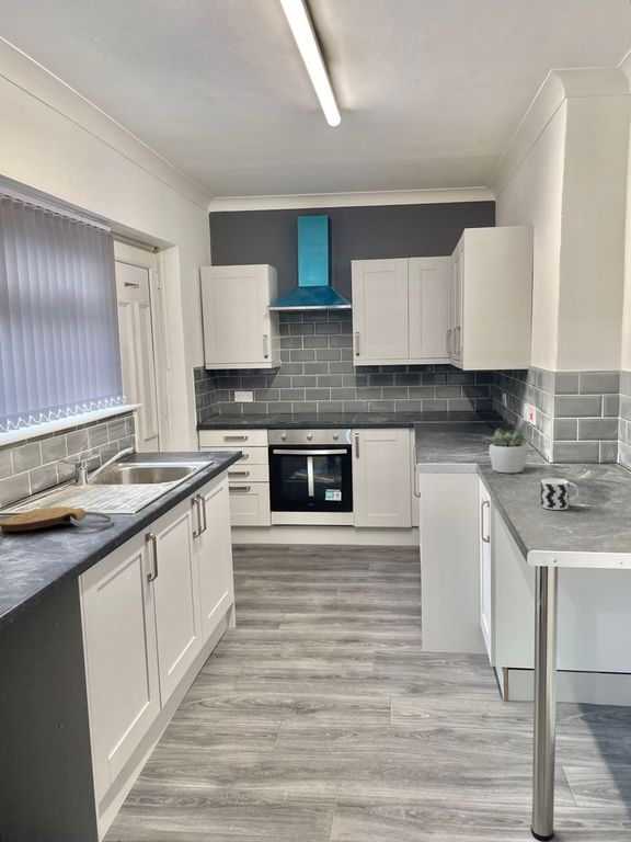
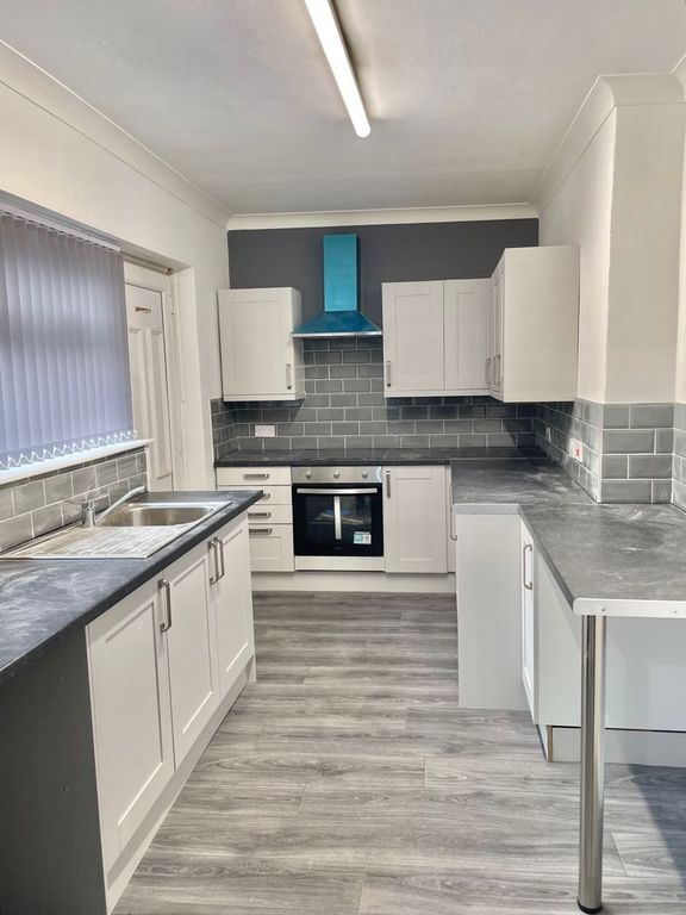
- cup (559, 493)
- succulent plant (507, 450)
- key chain (59, 516)
